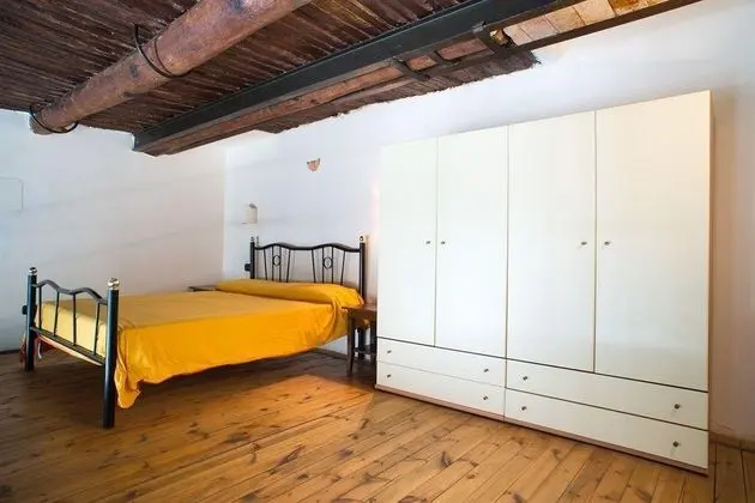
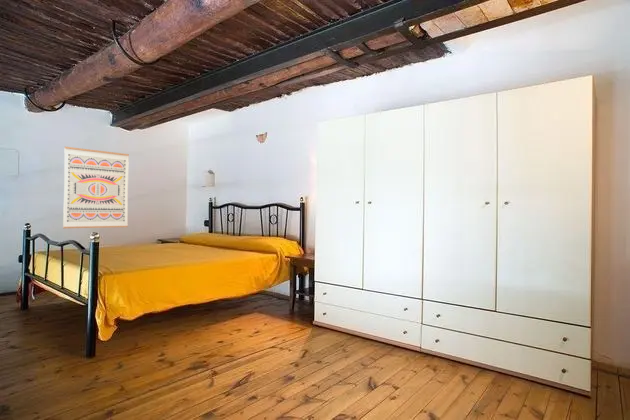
+ wall art (97, 189)
